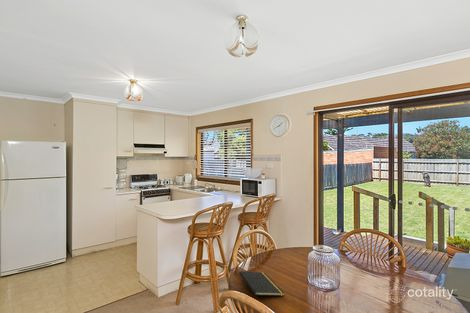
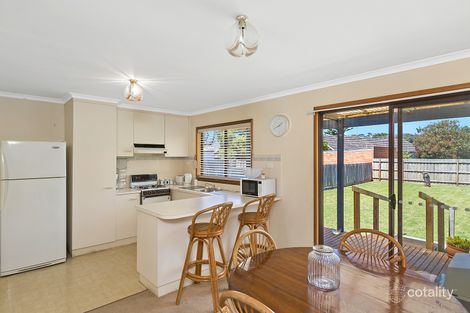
- notepad (260, 282)
